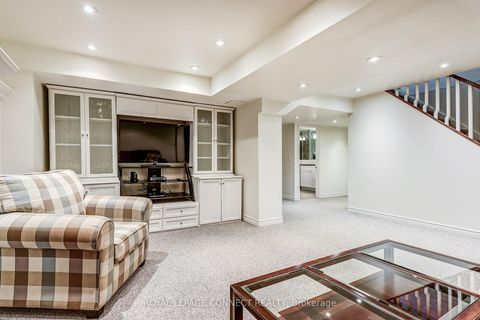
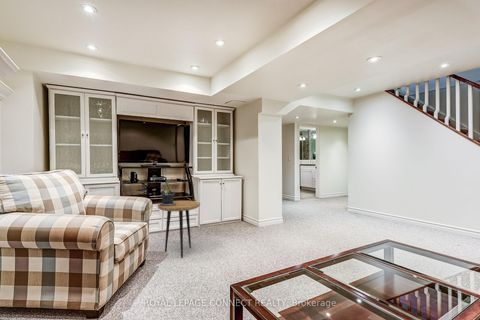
+ potted plant (167, 191)
+ side table (180, 228)
